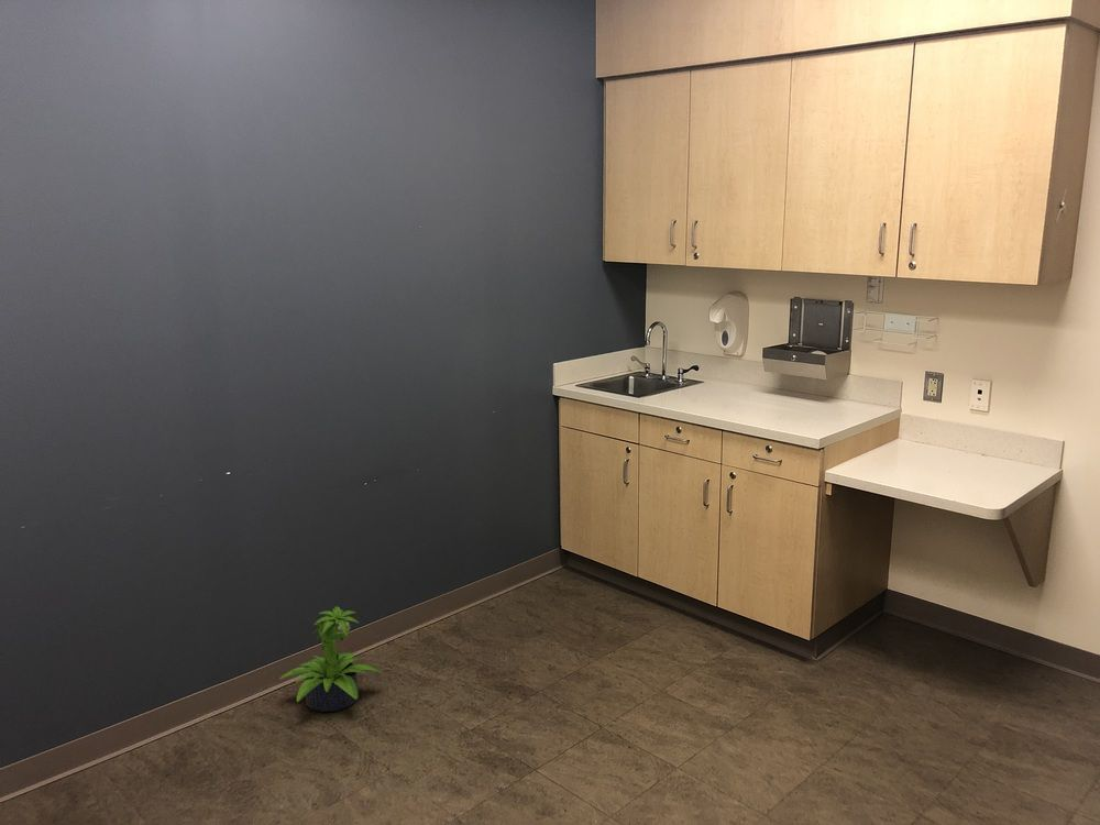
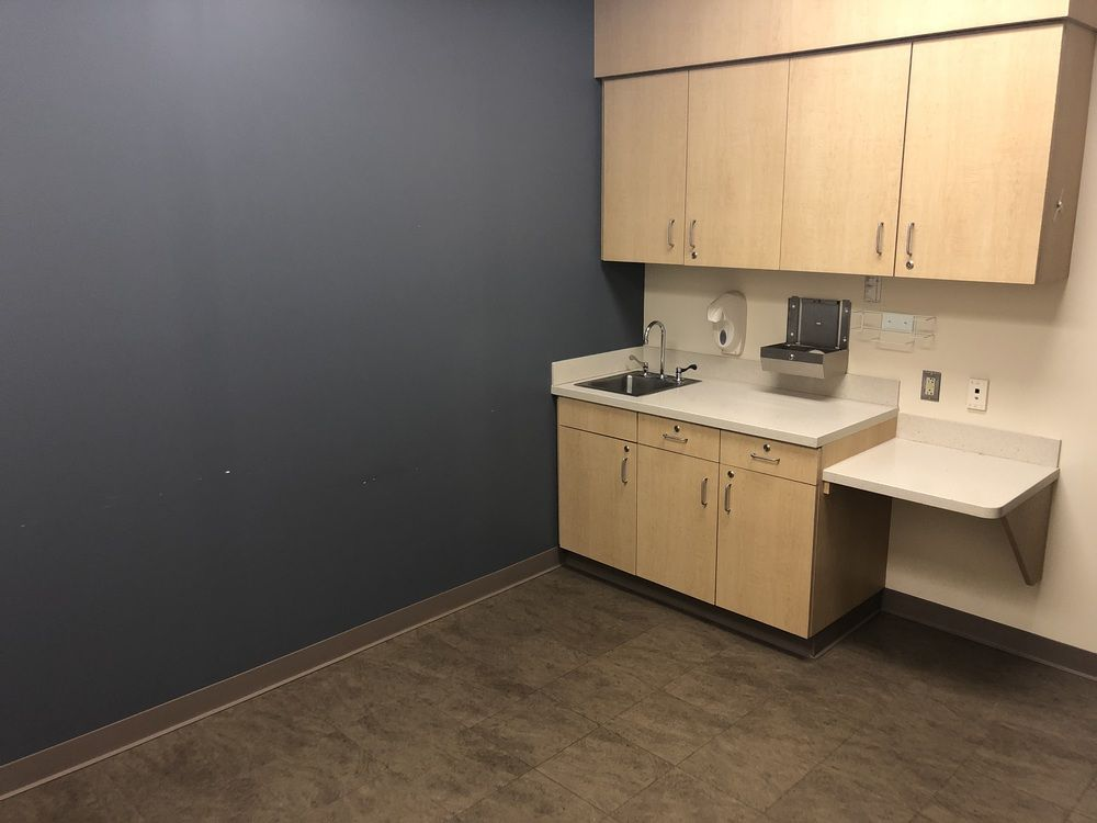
- potted plant (328, 653)
